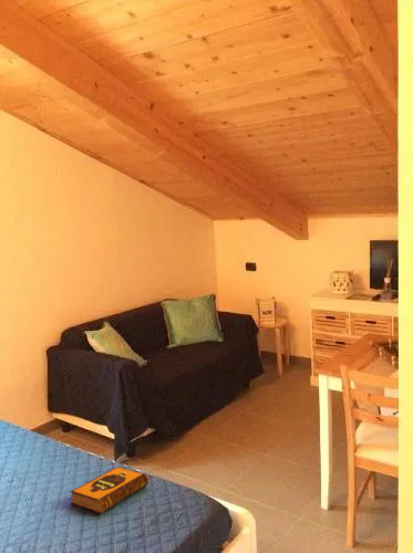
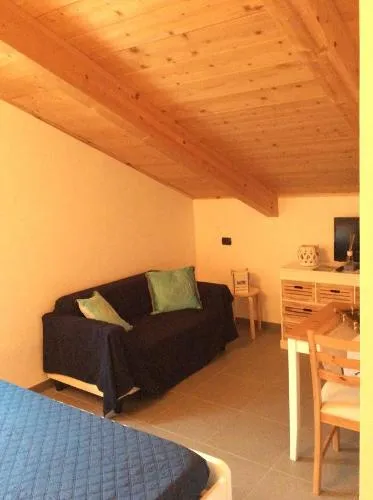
- hardback book (111, 488)
